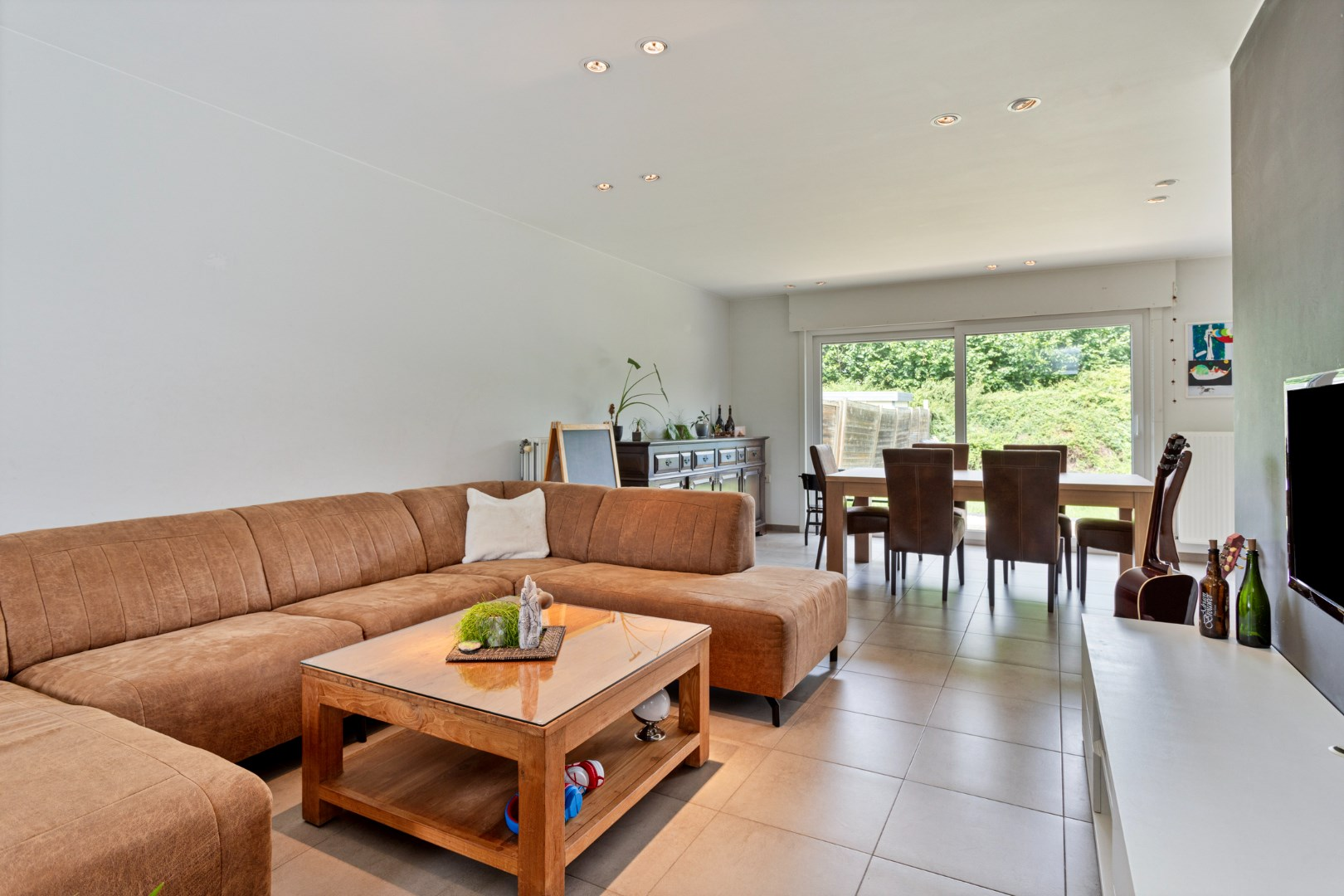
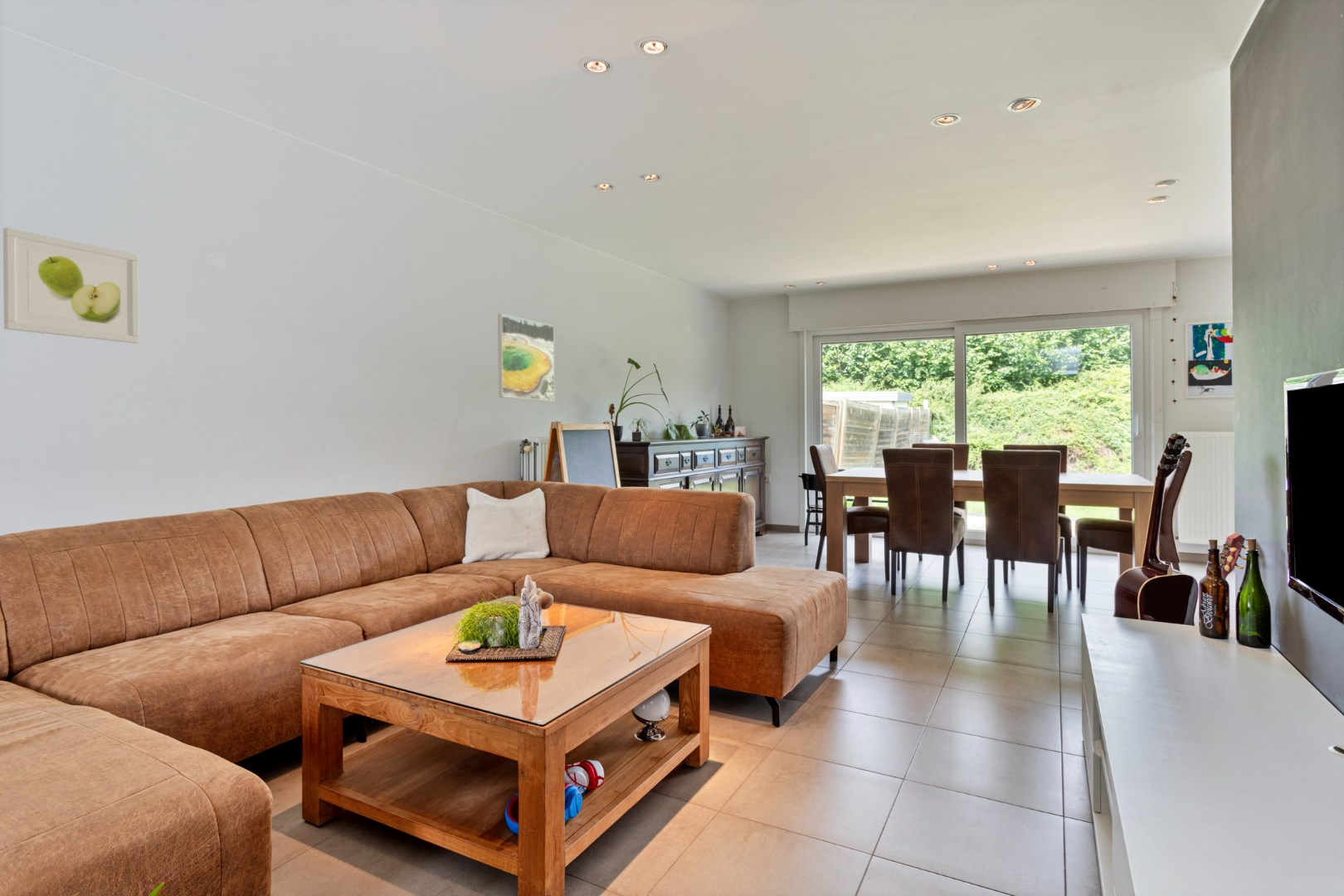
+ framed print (527, 359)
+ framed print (75, 289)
